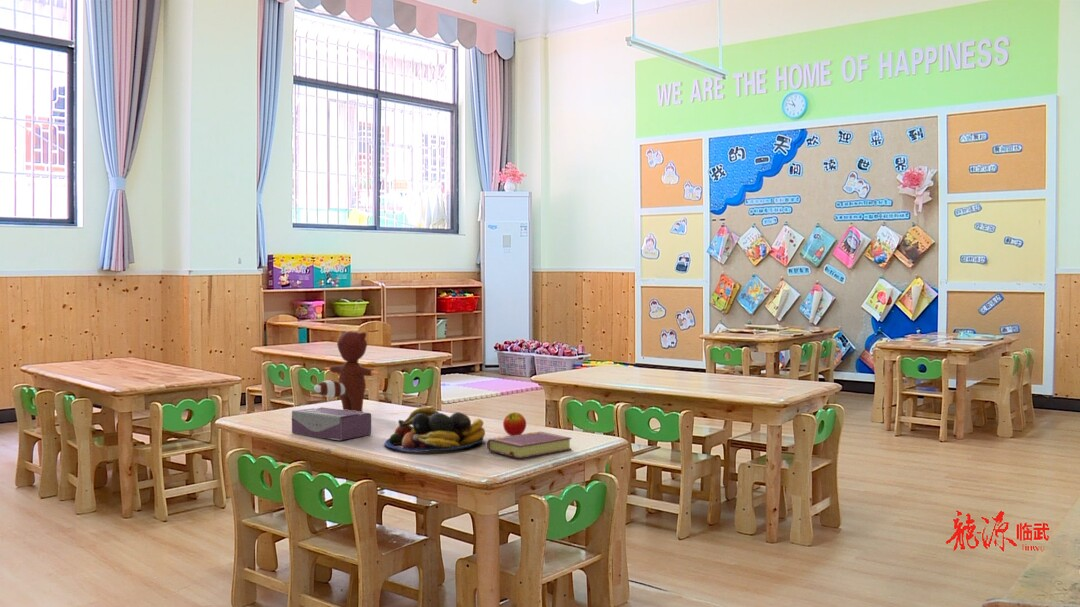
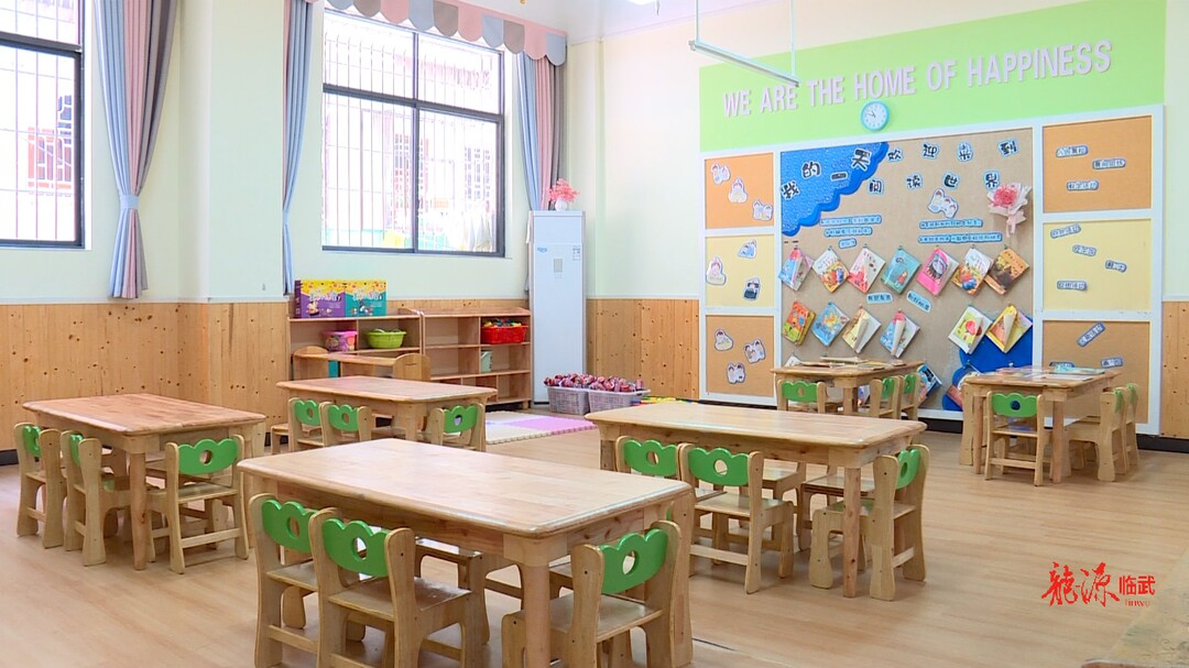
- tissue box (331, 422)
- apple (514, 424)
- fruit bowl (433, 425)
- toy figure (340, 373)
- book (528, 443)
